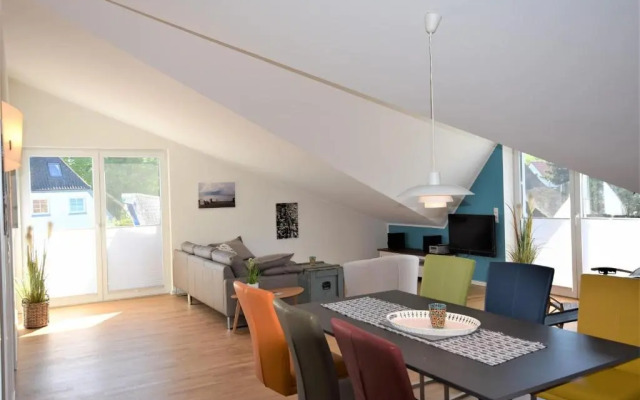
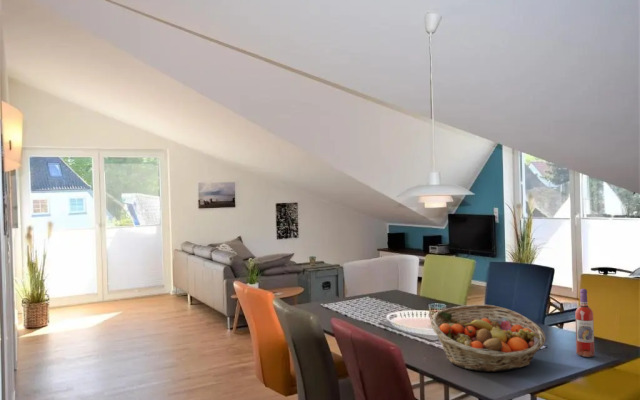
+ fruit basket (486, 336)
+ wine bottle (584, 322)
